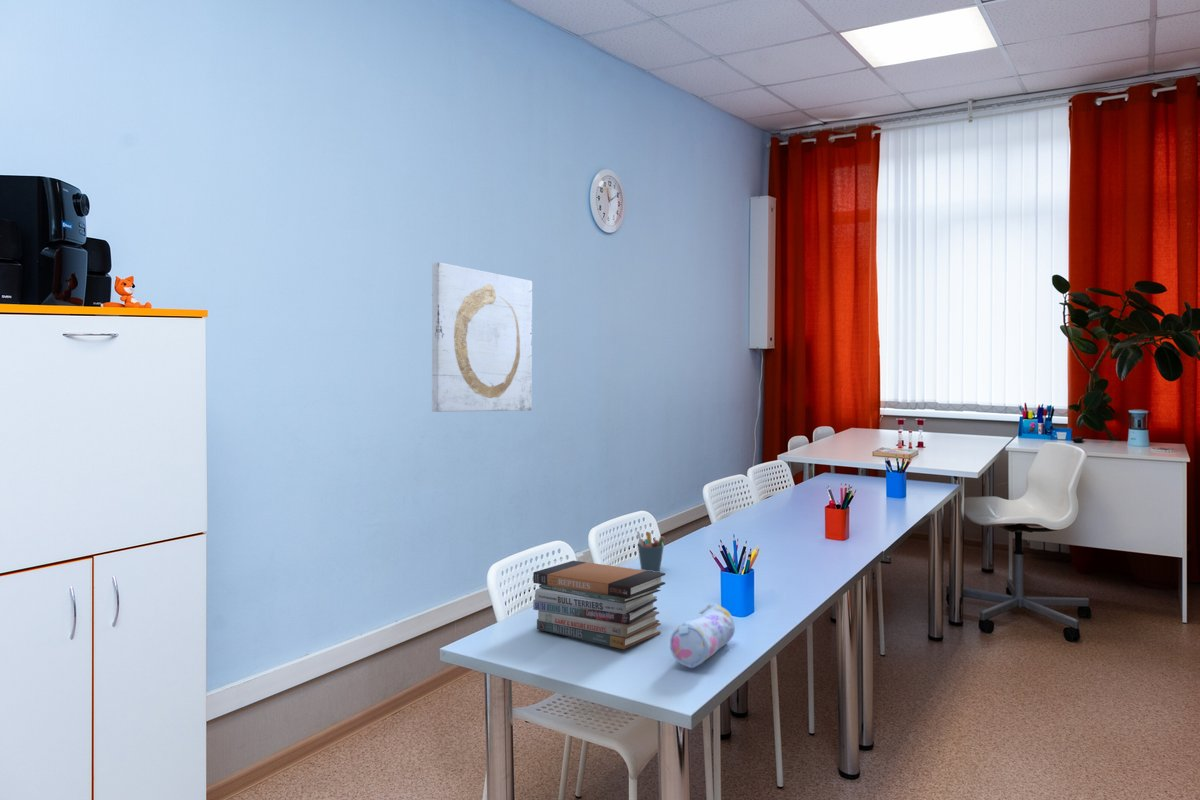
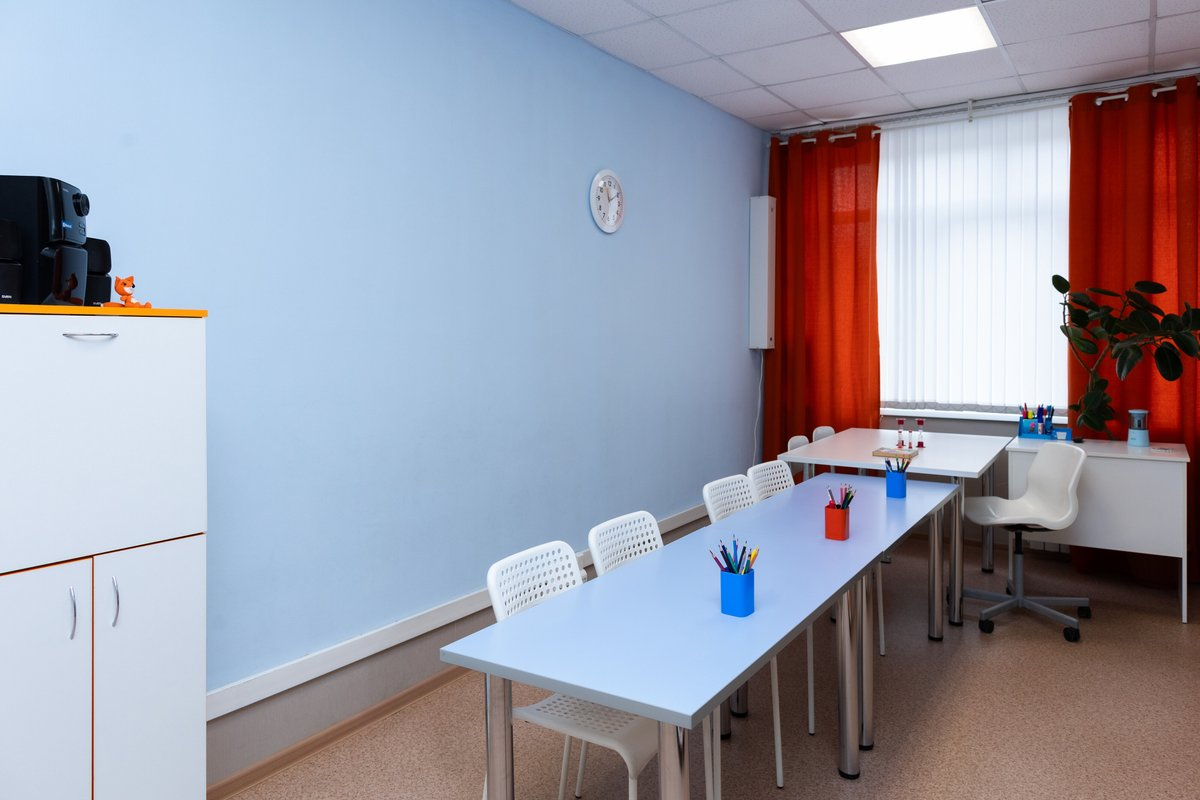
- wall art (485, 341)
- pencil case (703, 633)
- pen holder (650, 551)
- book stack (597, 601)
